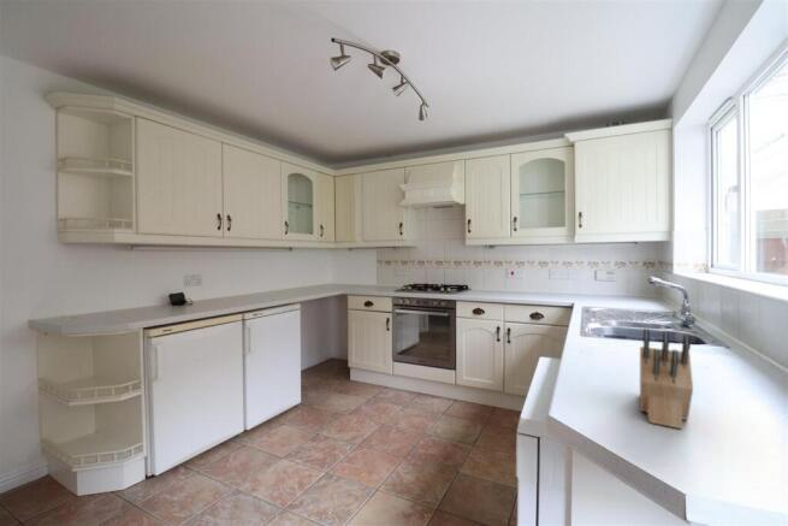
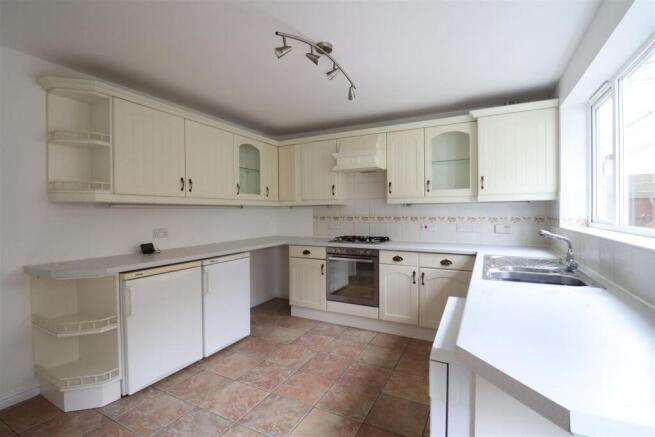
- knife block (663, 370)
